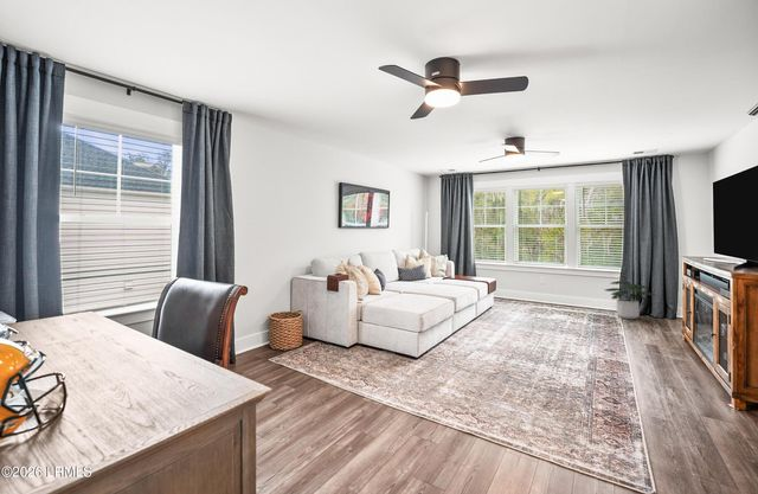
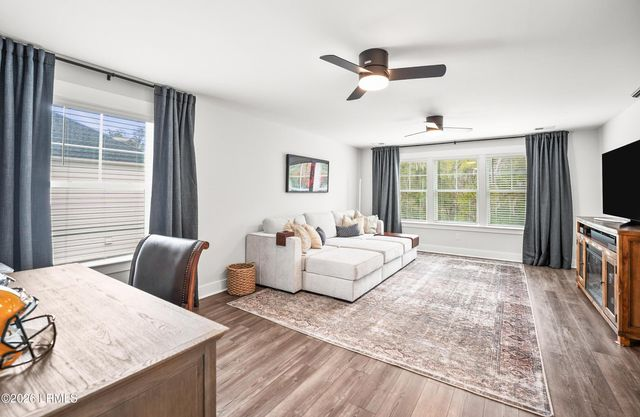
- potted plant (628, 300)
